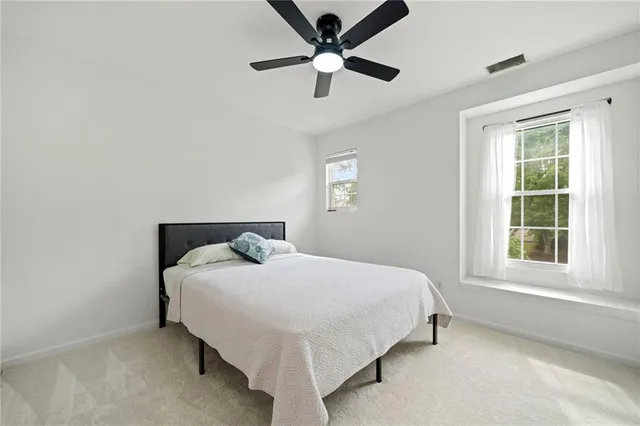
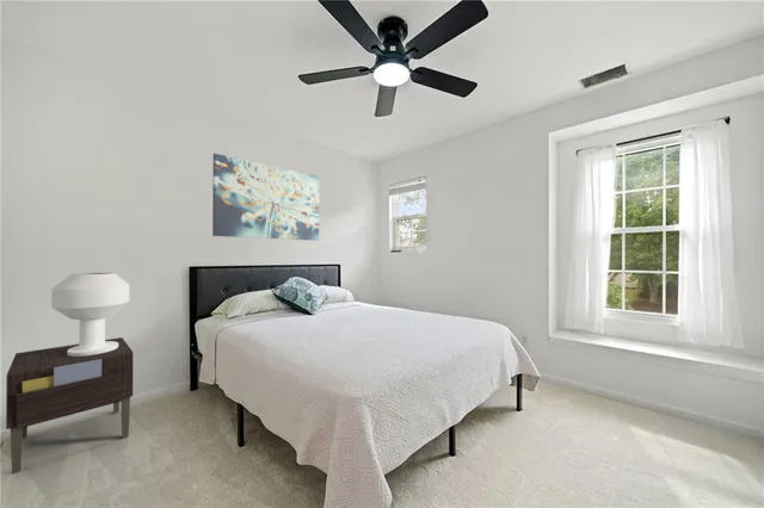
+ wall art (272, 202)
+ table lamp (93, 311)
+ nightstand (74, 395)
